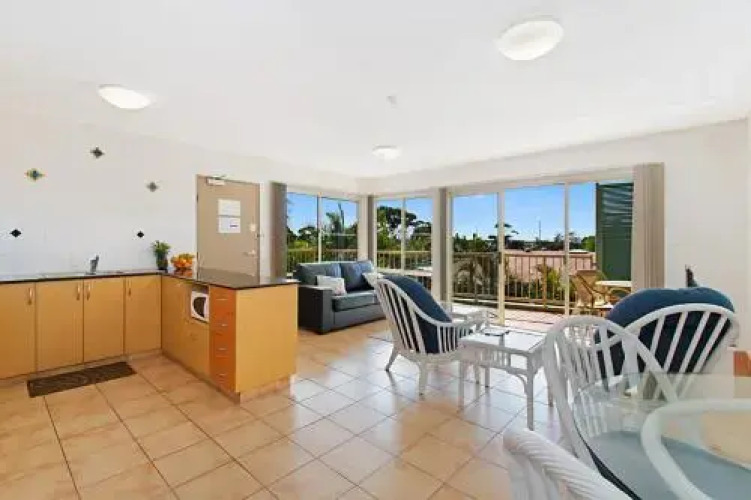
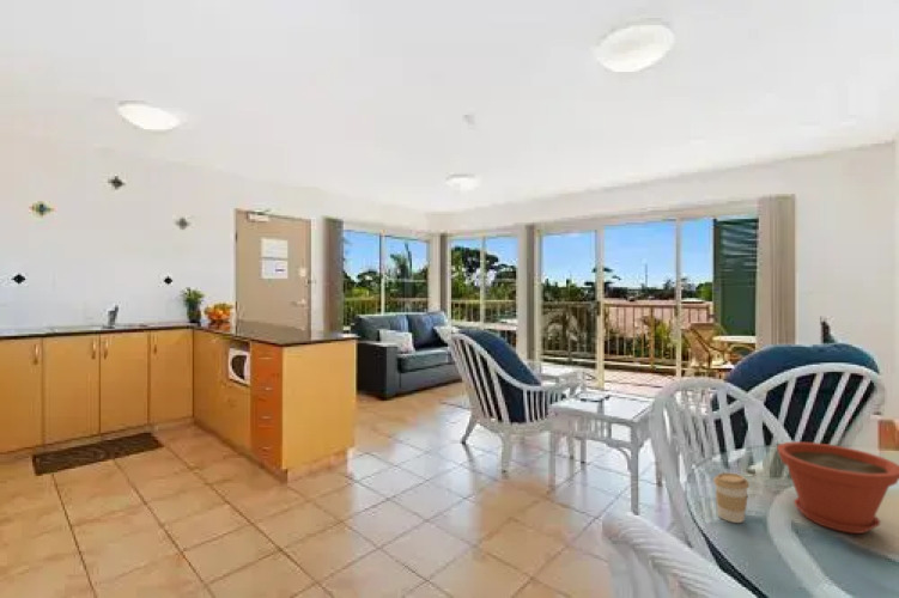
+ plant pot (834, 488)
+ coffee cup (730, 496)
